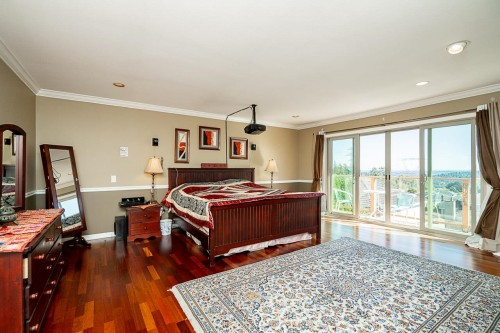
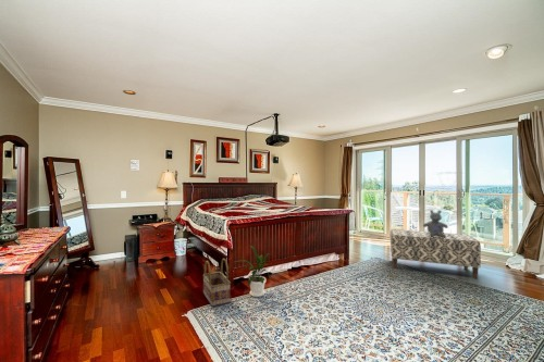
+ basket (215, 278)
+ bench (430, 251)
+ house plant (256, 271)
+ stuffed bear (435, 223)
